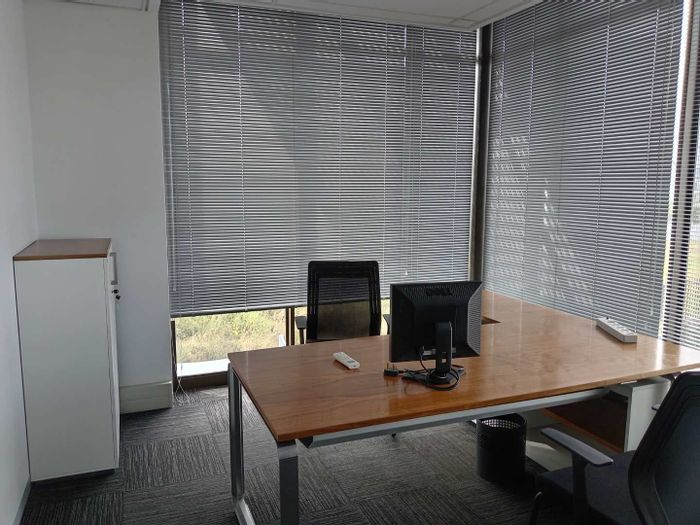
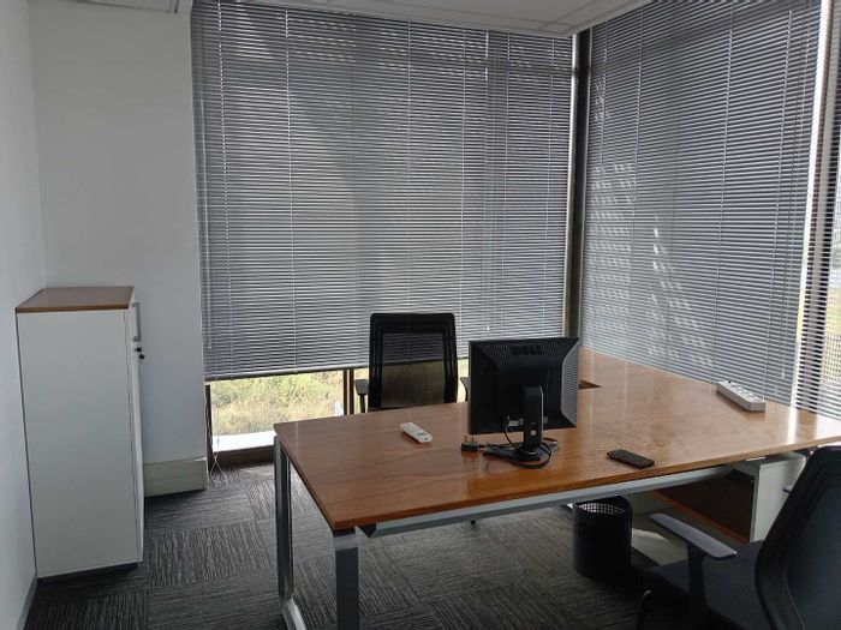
+ cell phone (630, 457)
